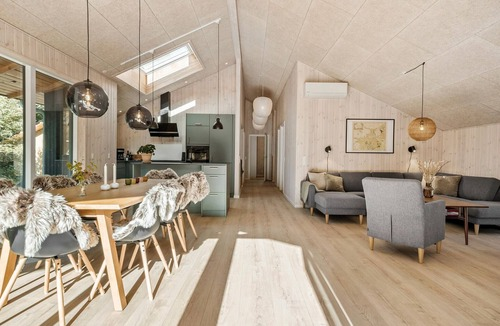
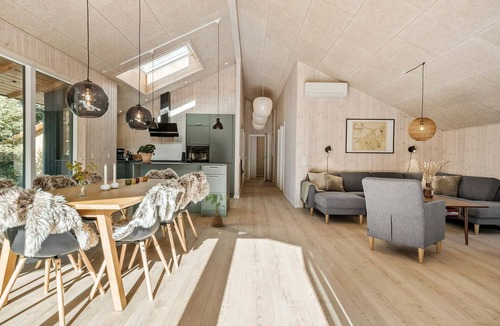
+ house plant (214, 208)
